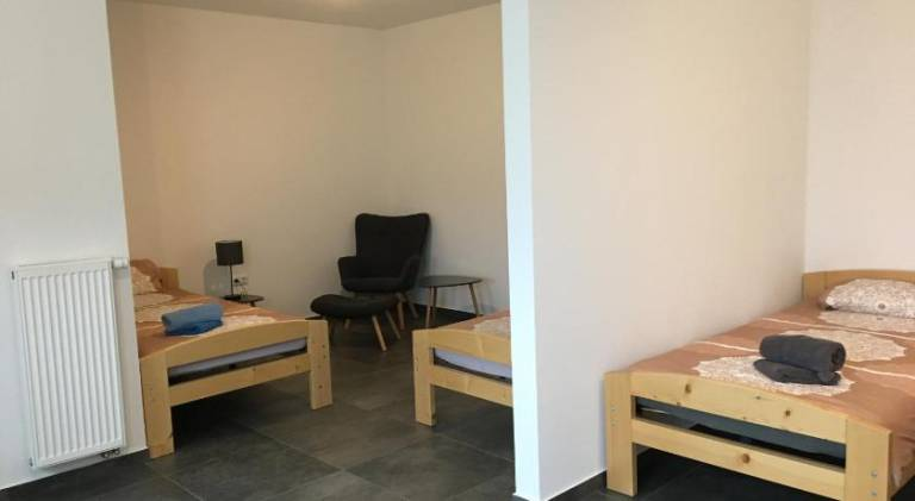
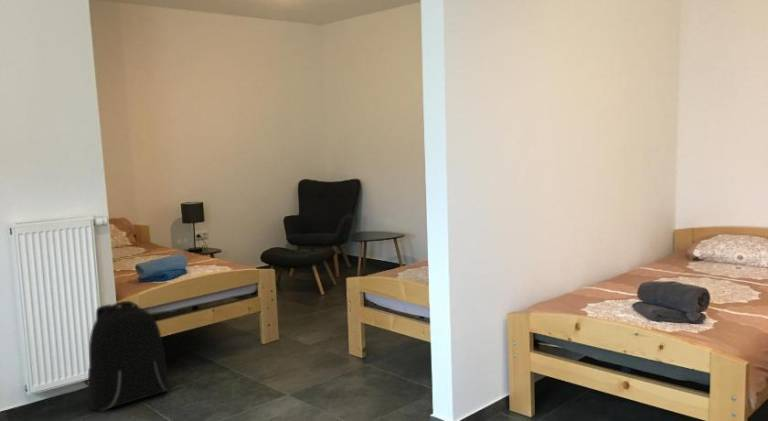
+ backpack (122, 349)
